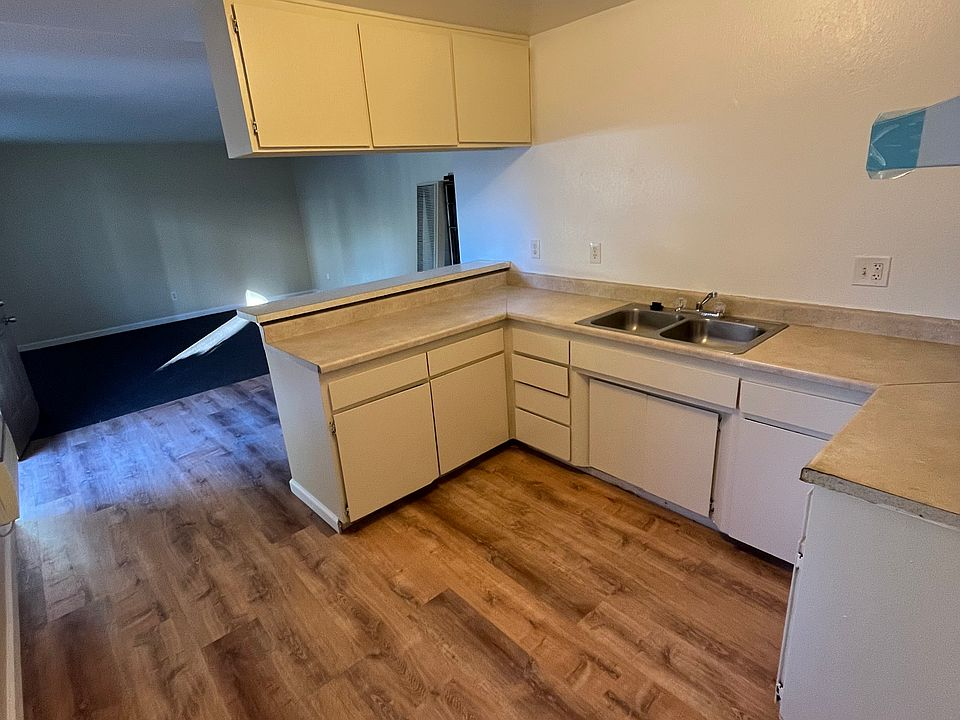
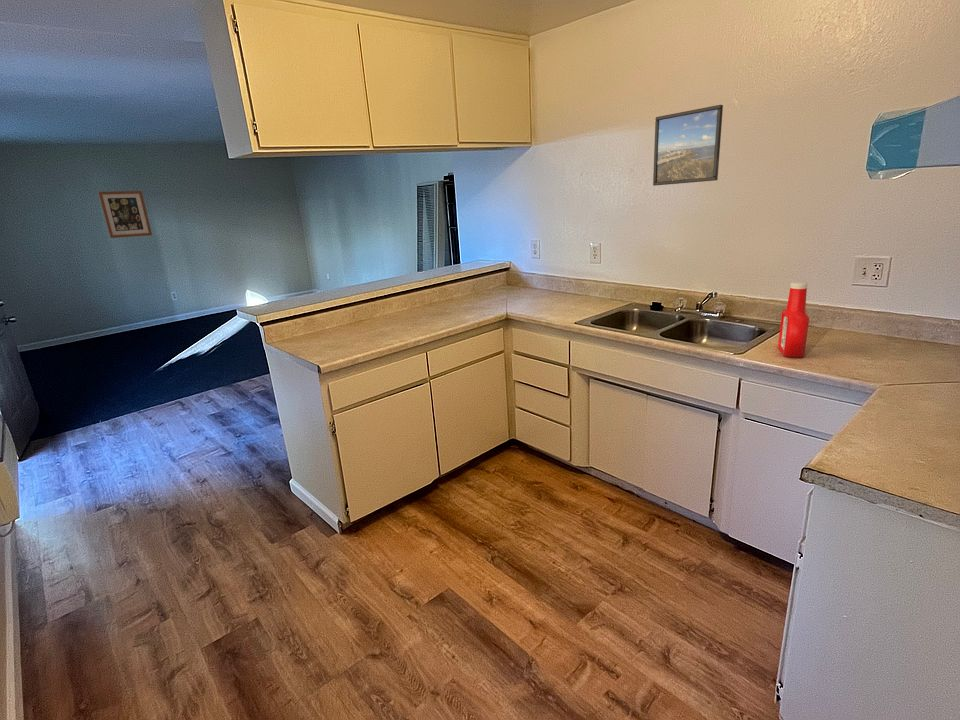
+ soap bottle (794, 318)
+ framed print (685, 147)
+ wall art (126, 214)
